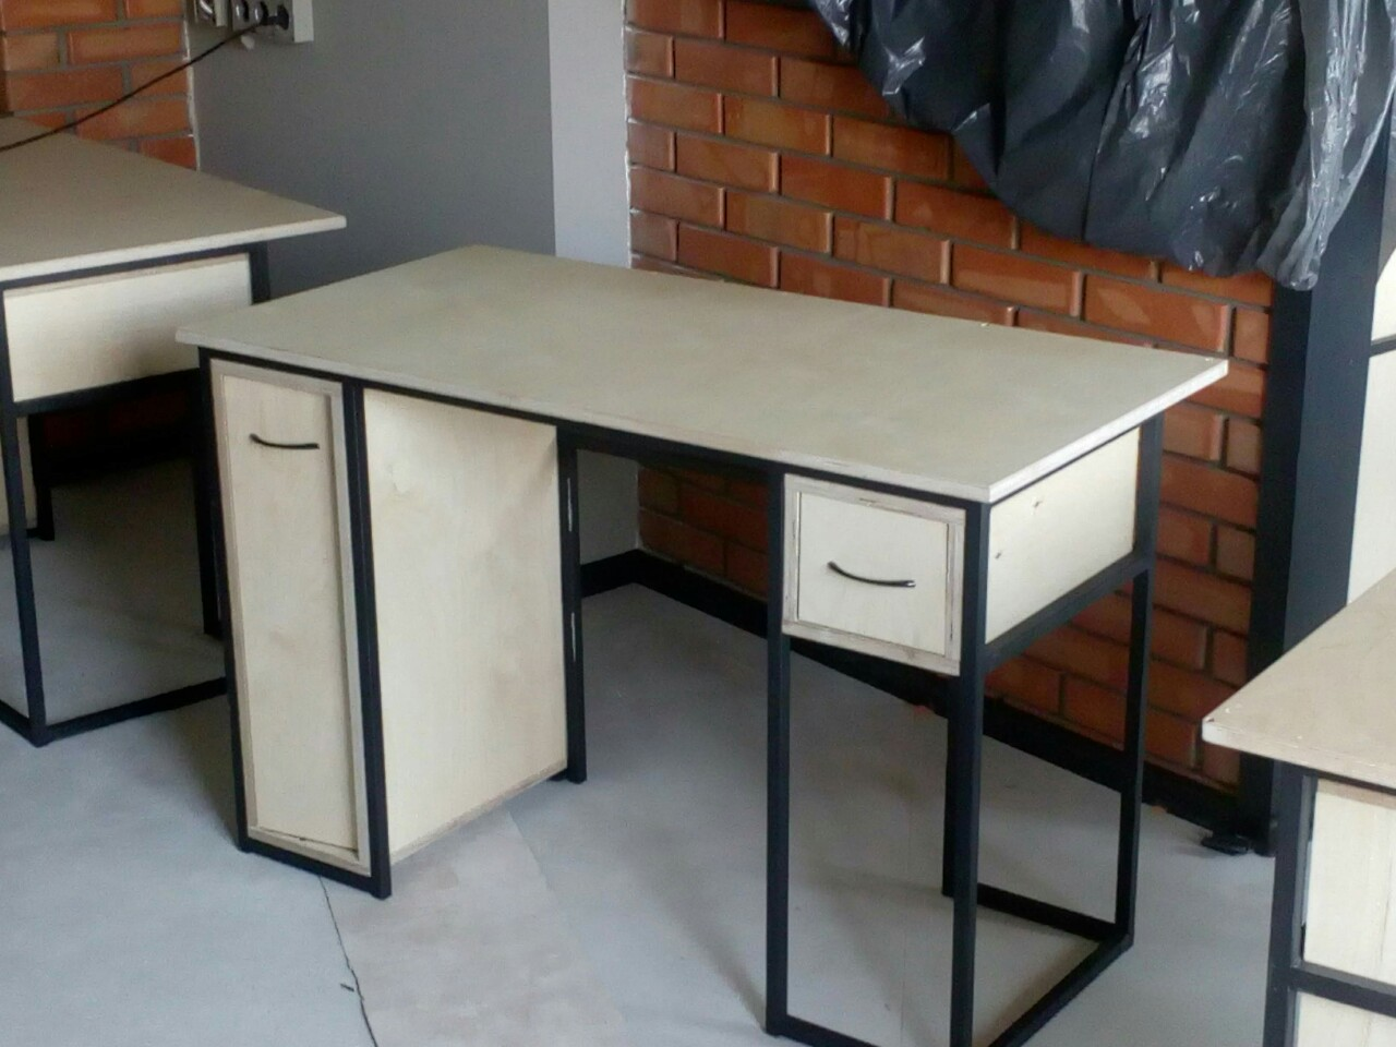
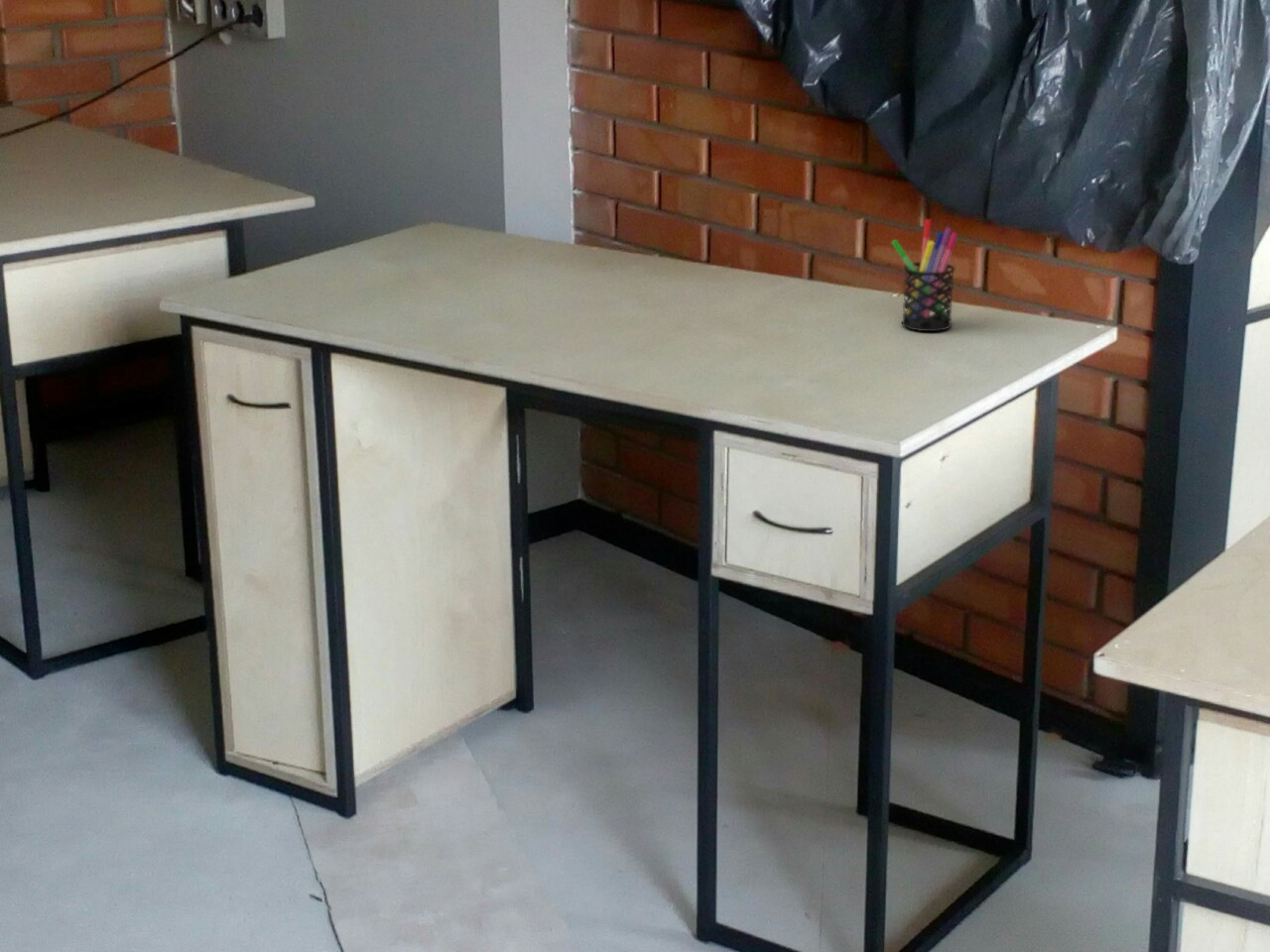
+ pen holder (923, 274)
